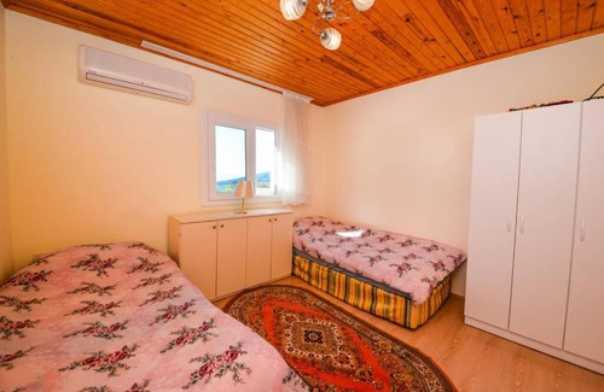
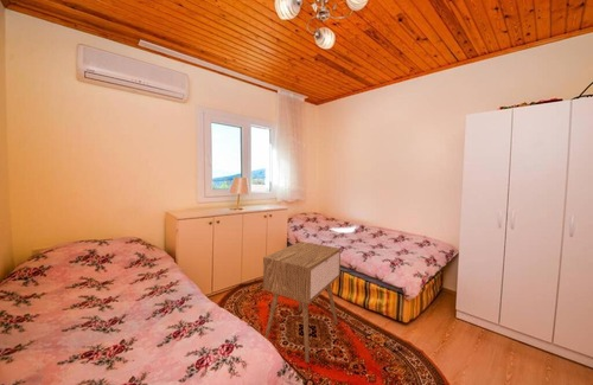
+ nightstand (304, 293)
